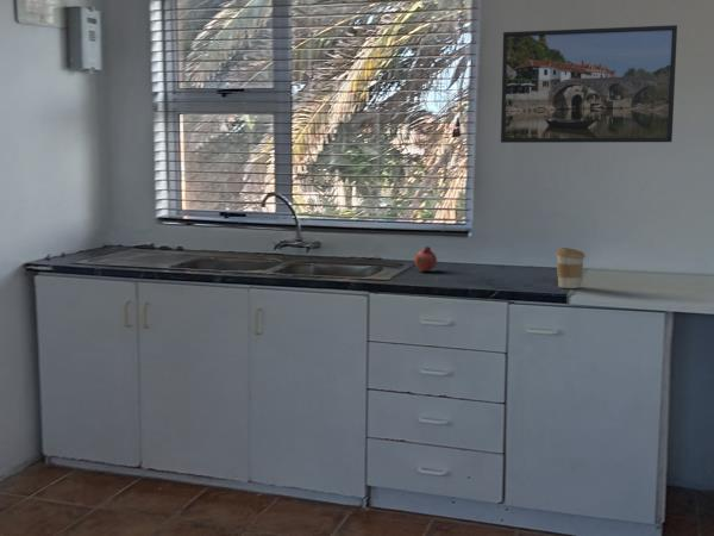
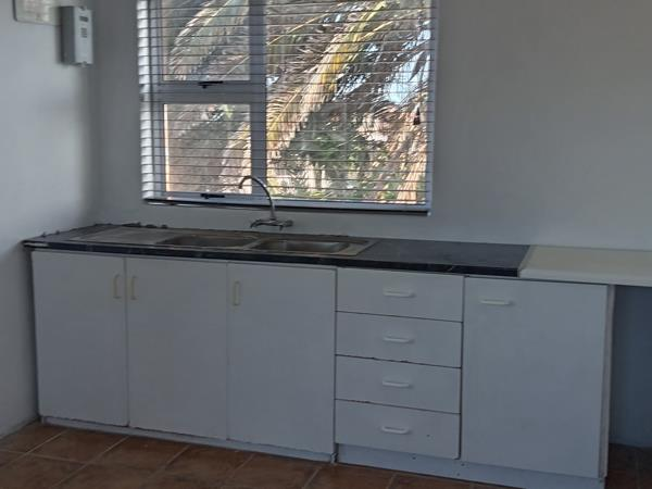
- fruit (425, 258)
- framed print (585, 86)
- coffee cup (570, 267)
